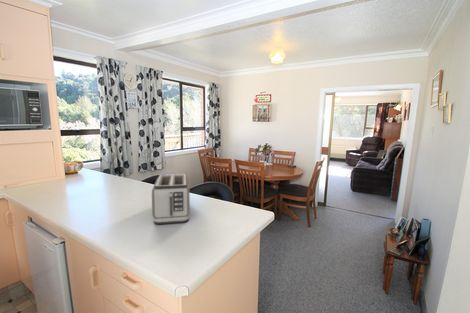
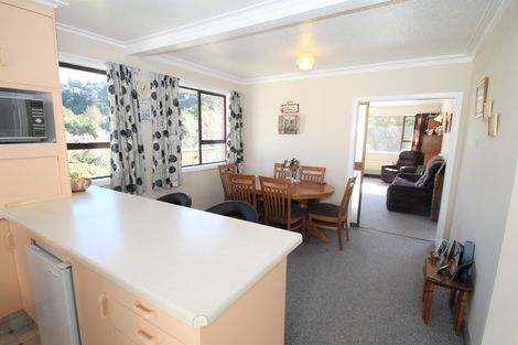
- toaster (172, 196)
